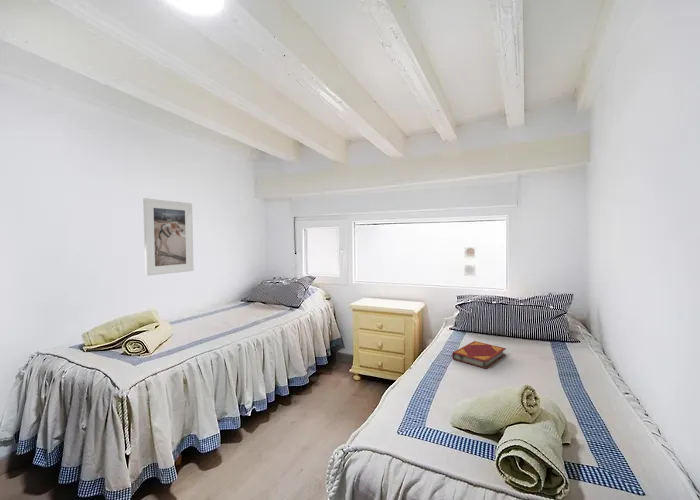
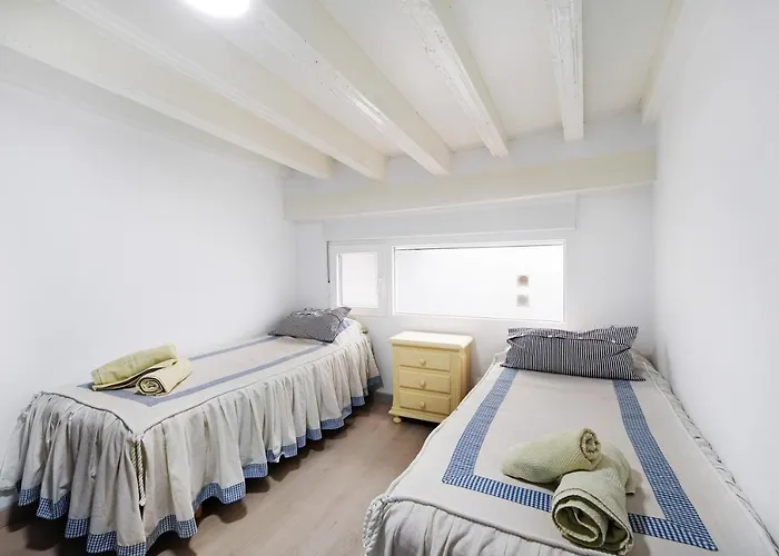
- hardback book (479, 353)
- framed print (170, 237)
